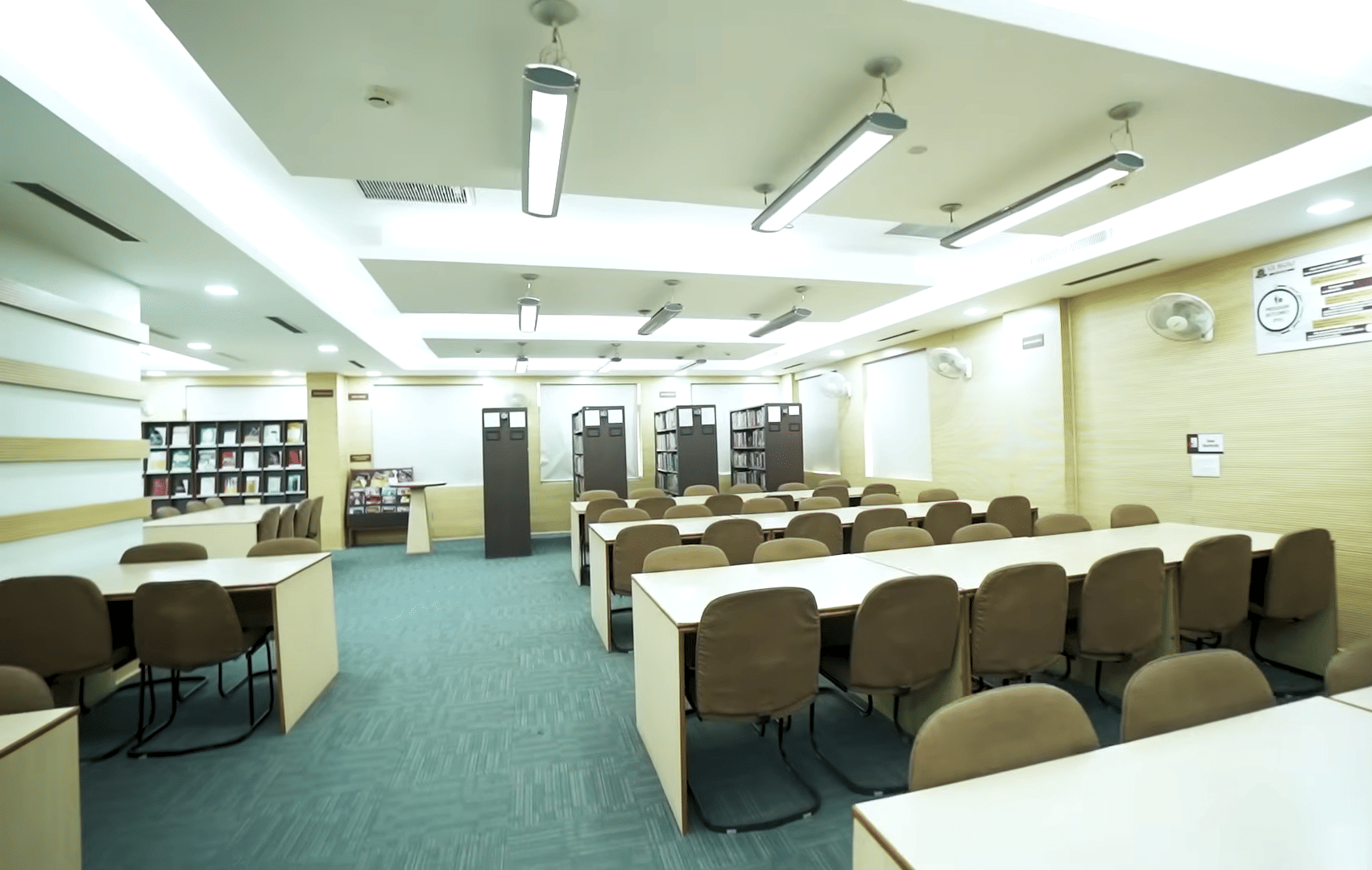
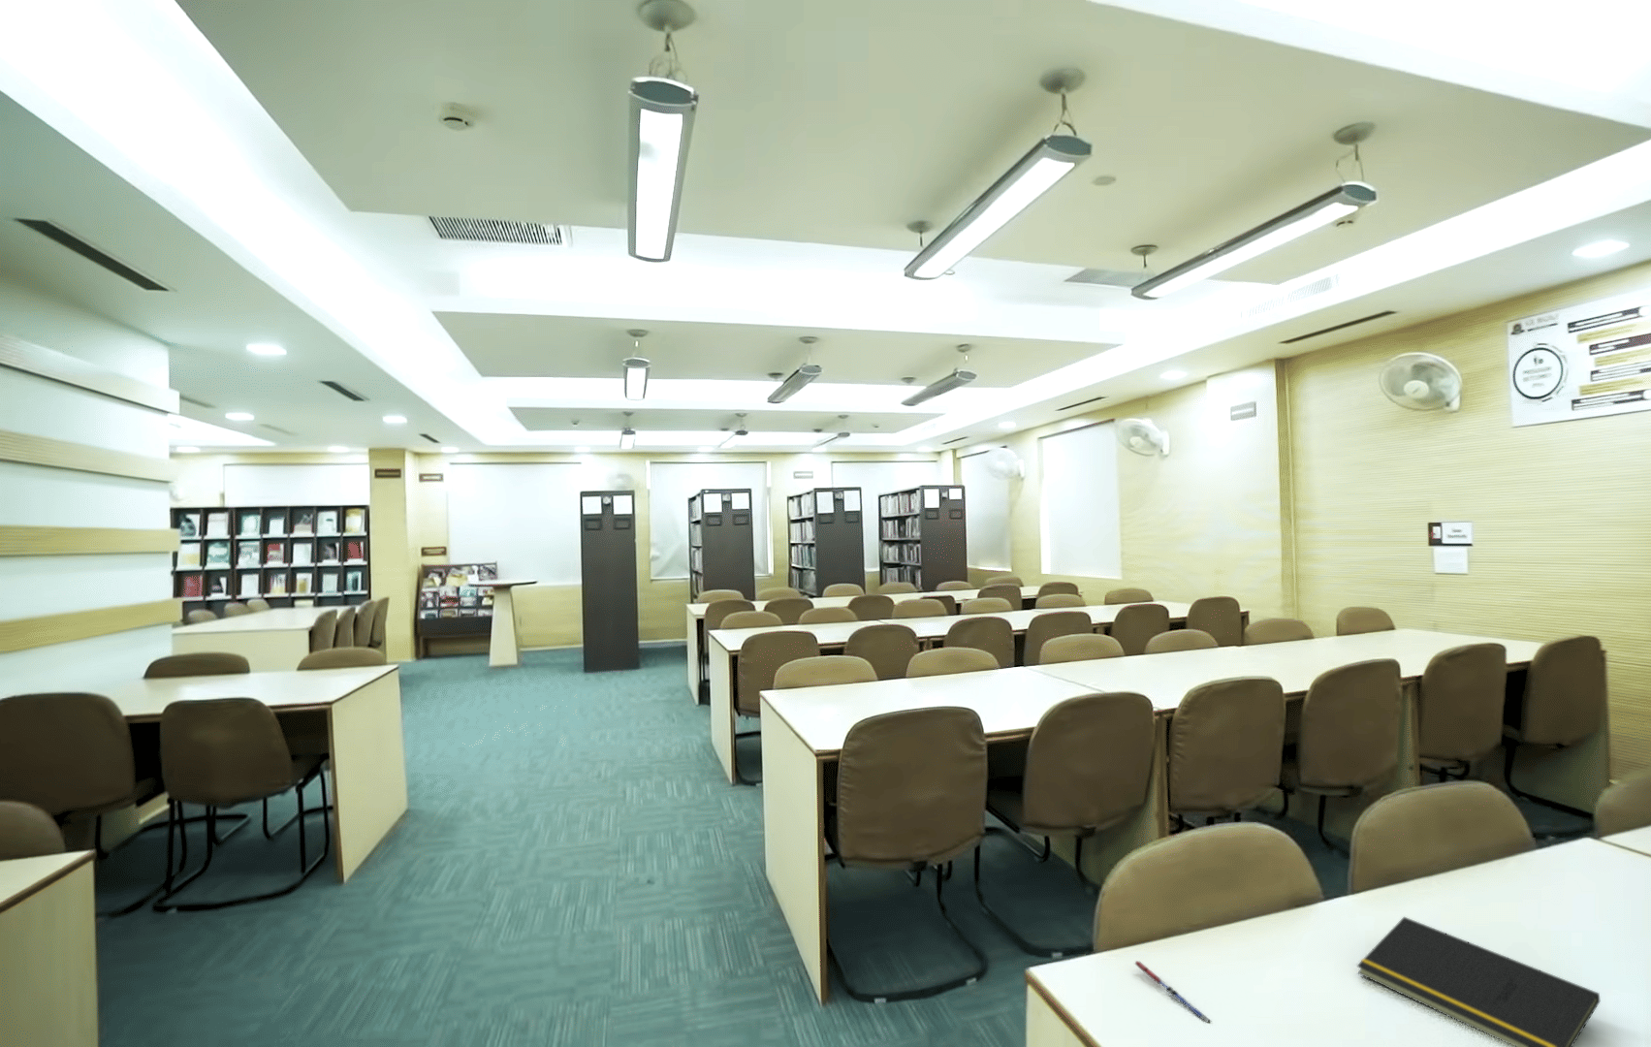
+ notepad (1470, 982)
+ pen (1170, 989)
